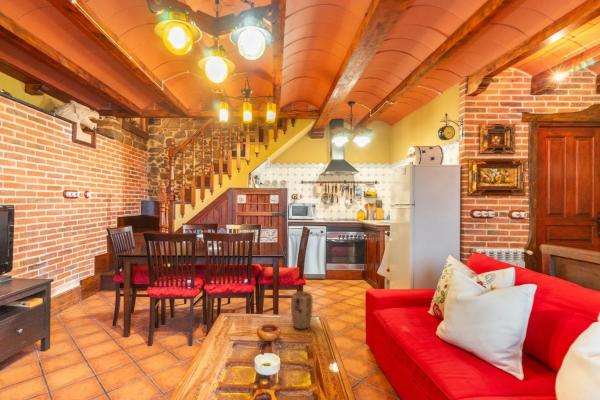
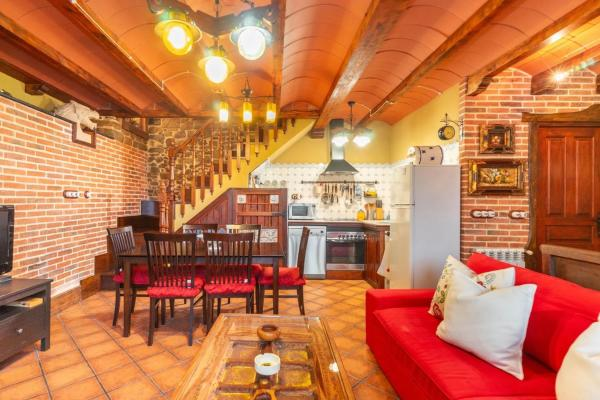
- plant pot (301, 310)
